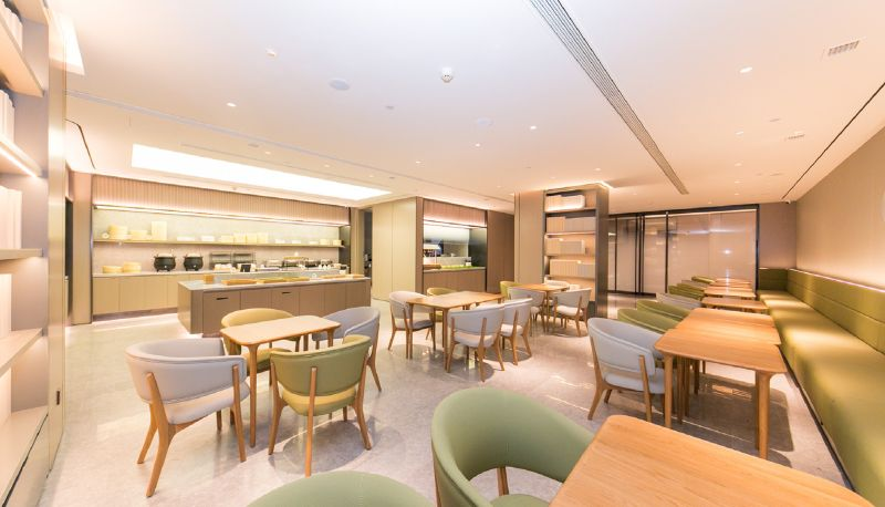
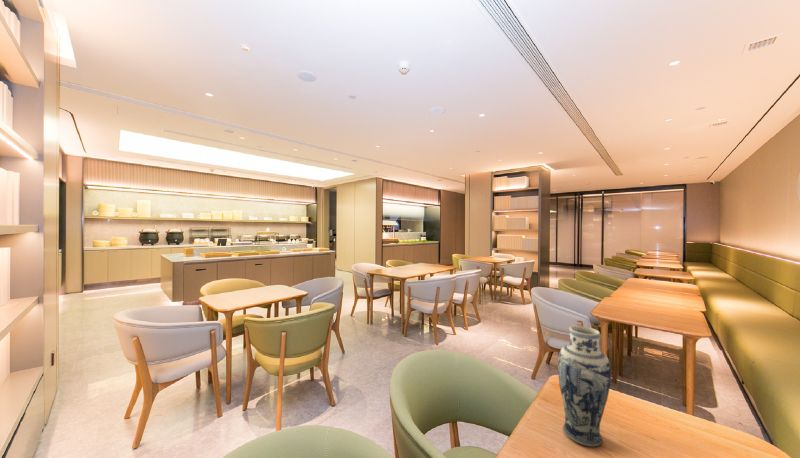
+ vase (583, 382)
